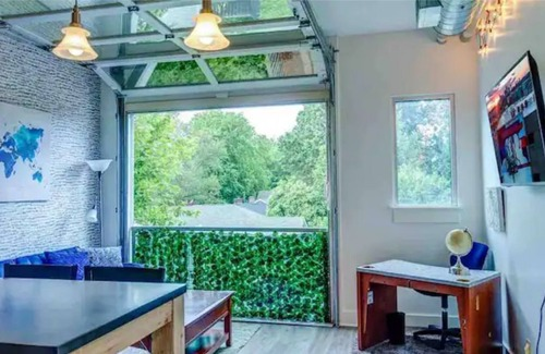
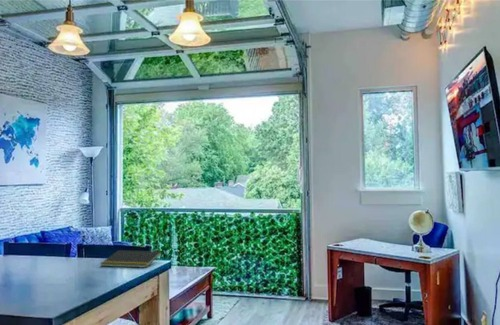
+ notepad (131, 258)
